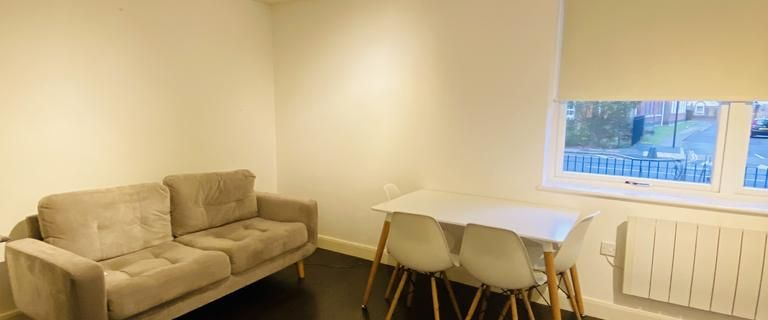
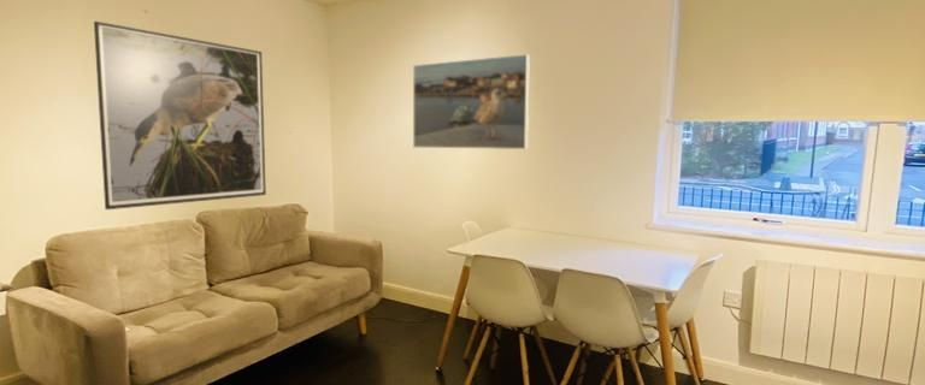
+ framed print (466, 105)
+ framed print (193, 120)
